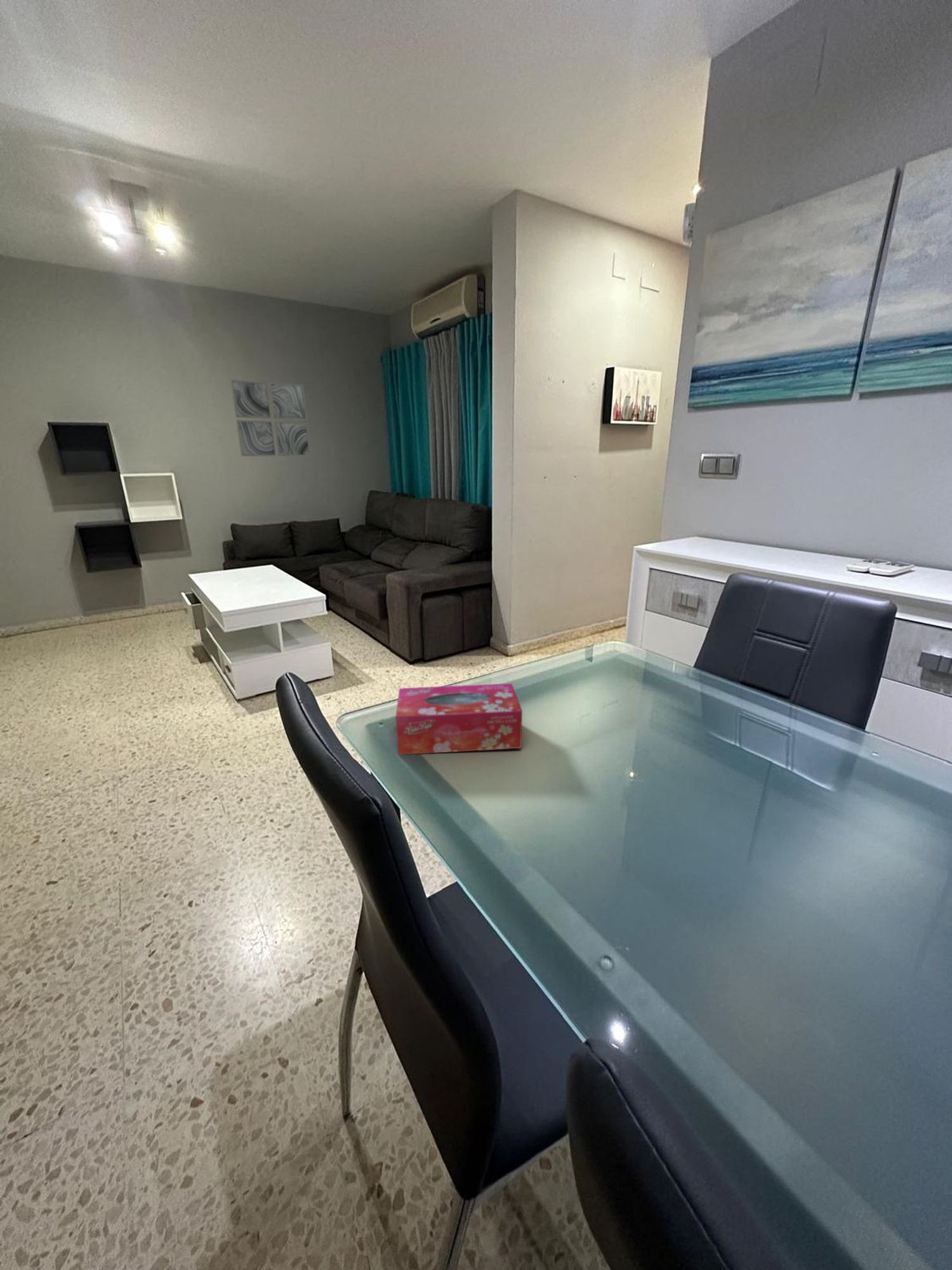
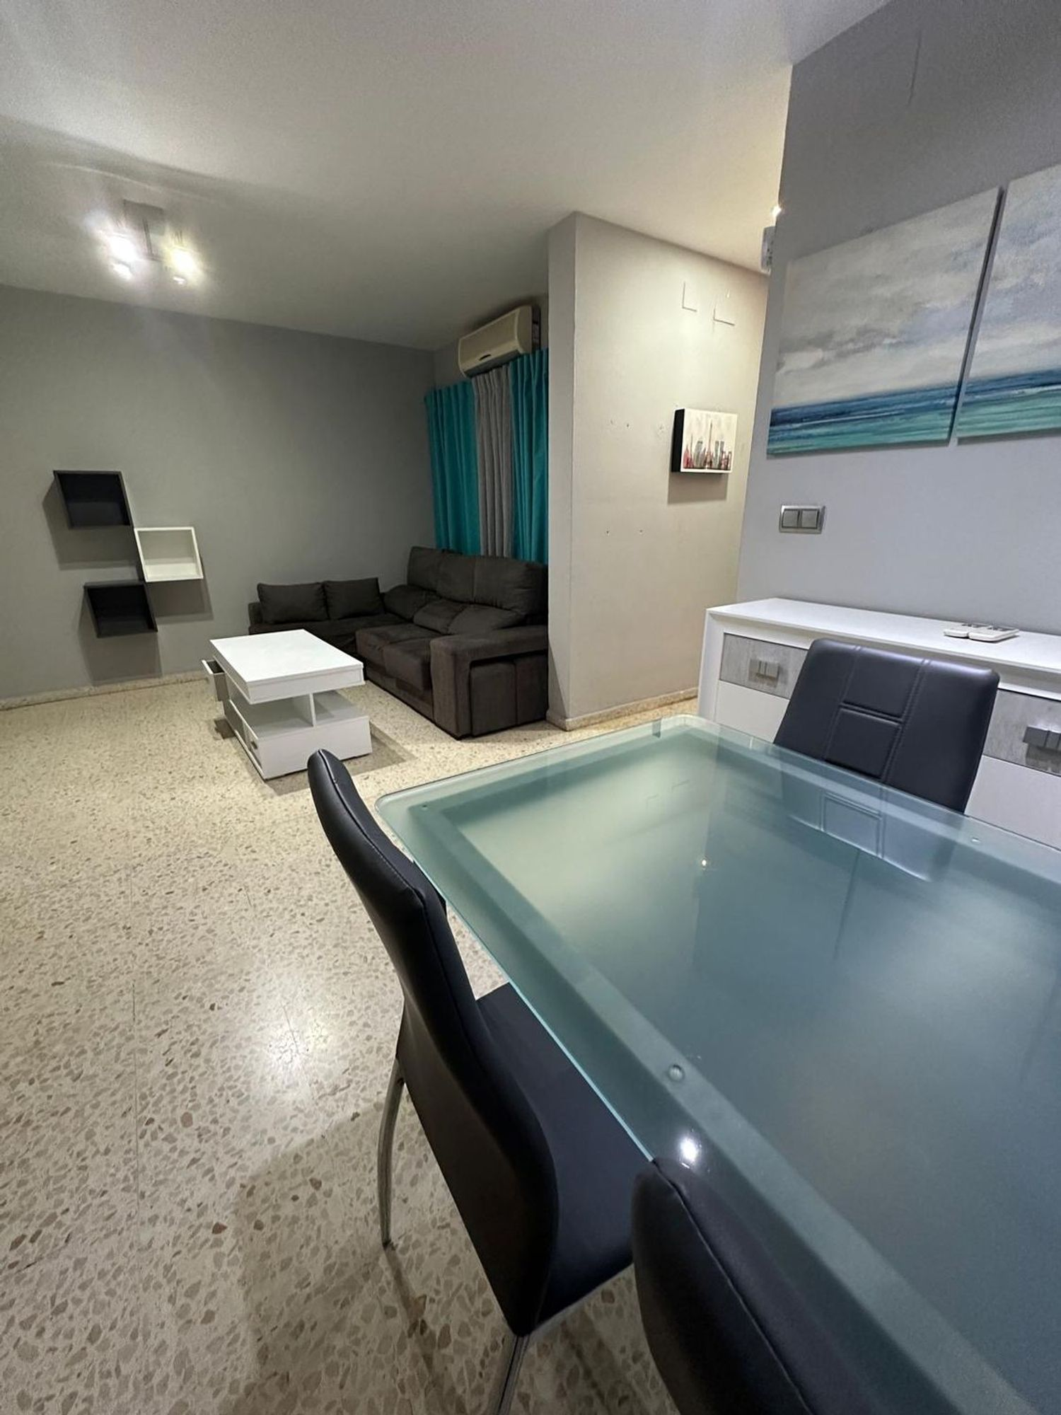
- tissue box (458, 717)
- wall art (272, 421)
